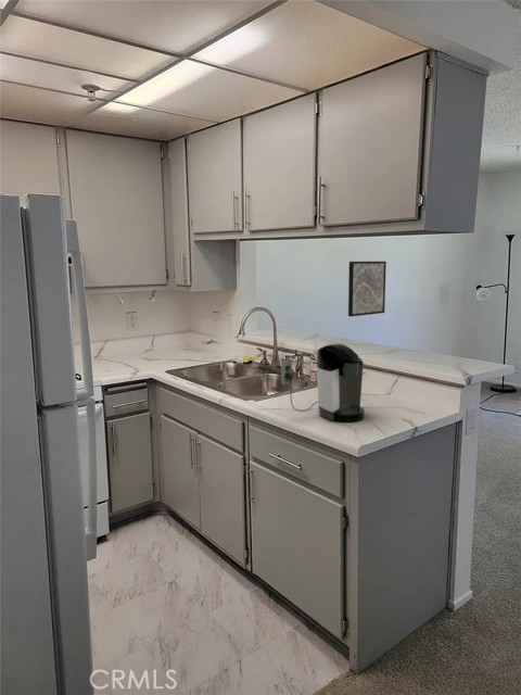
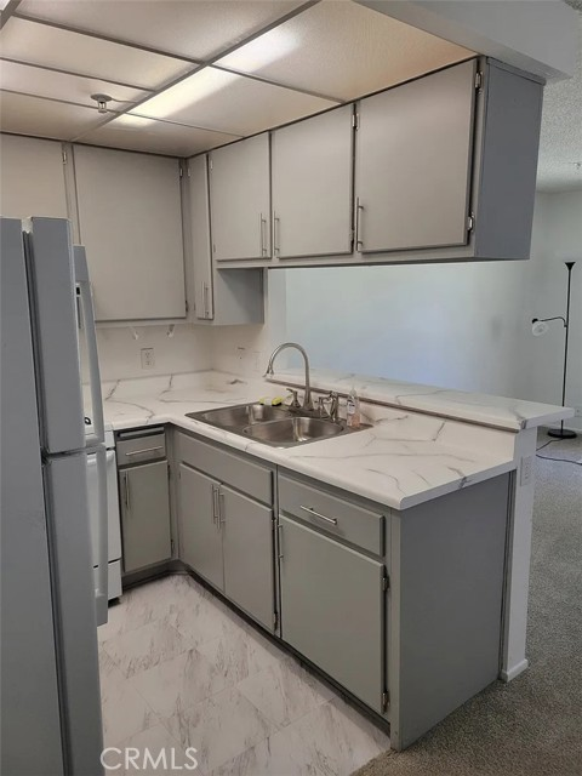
- coffee maker (329, 382)
- wall art (367, 288)
